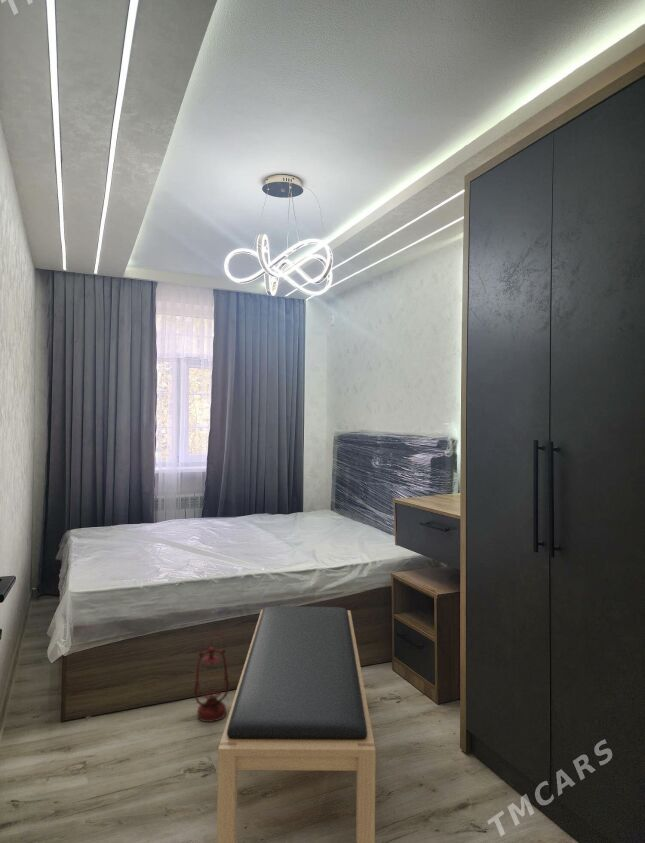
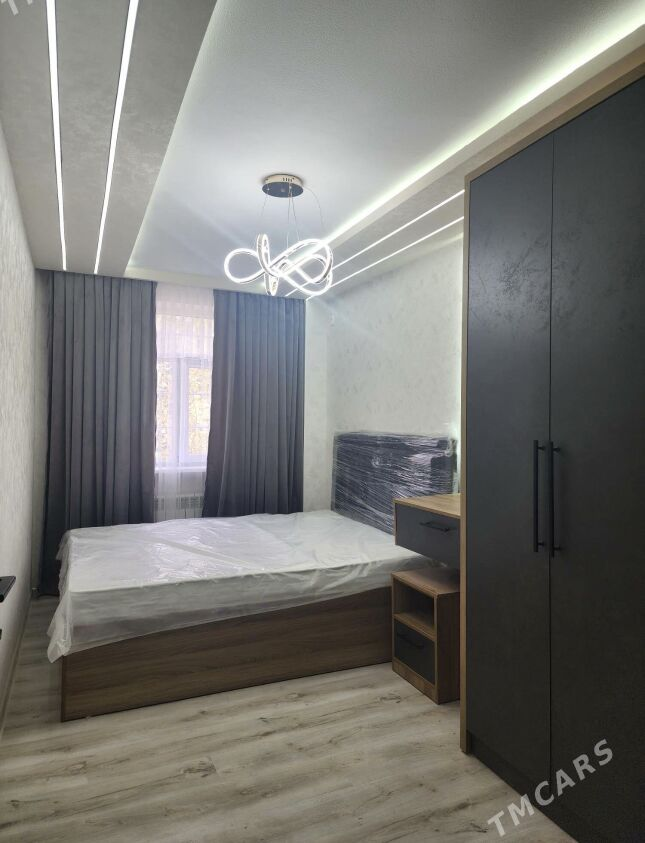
- bench (302, 702)
- lantern (213, 672)
